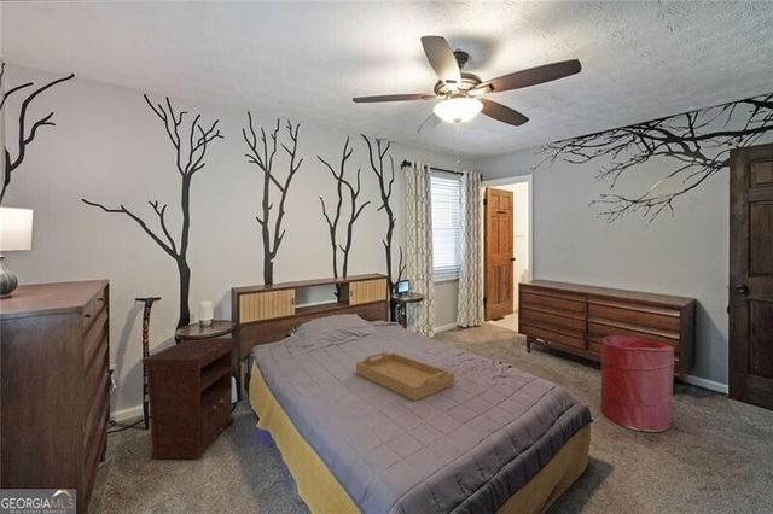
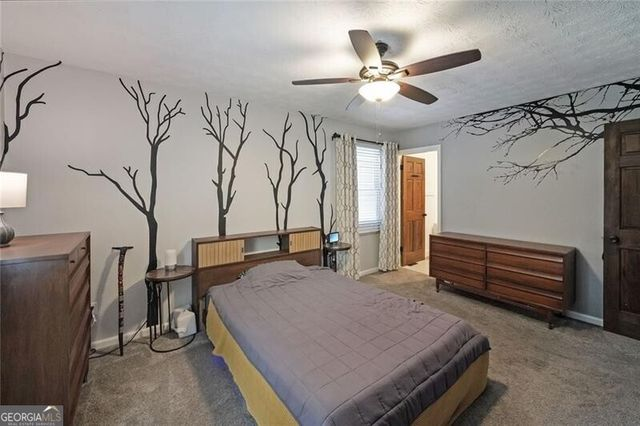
- serving tray (402, 370)
- nightstand (194, 393)
- laundry hamper (635, 378)
